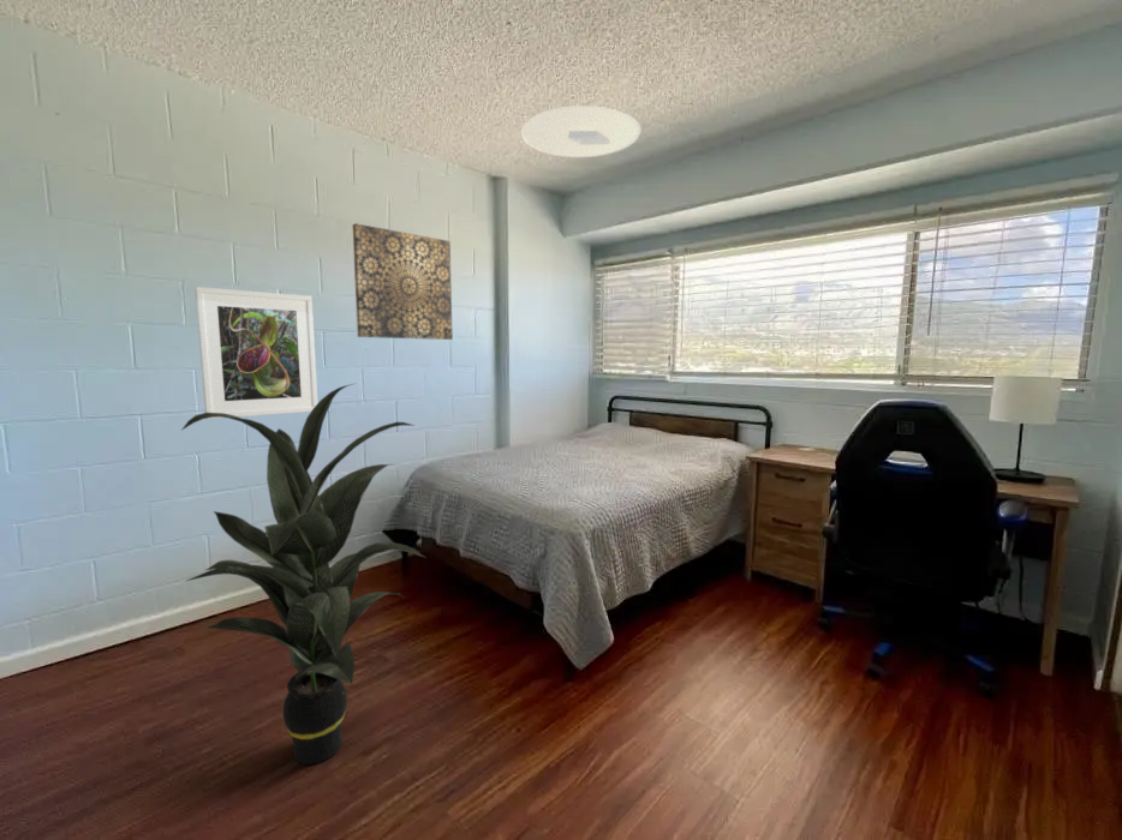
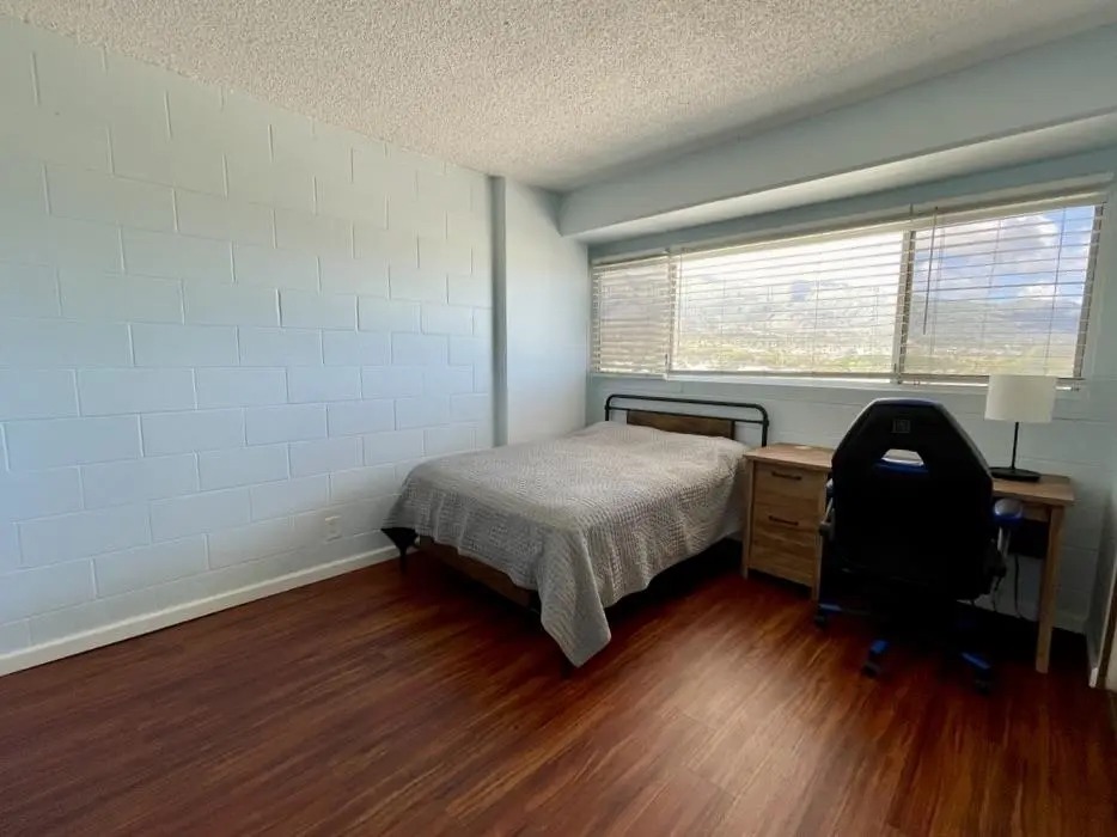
- indoor plant (324, 574)
- ceiling light (580, 128)
- wall art (406, 286)
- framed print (261, 354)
